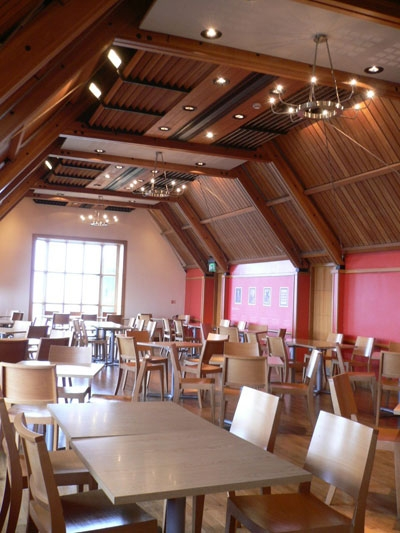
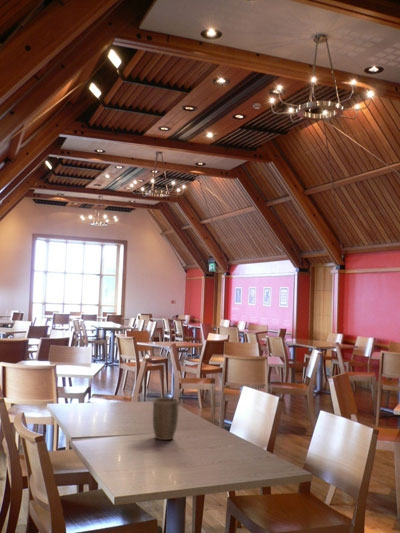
+ plant pot (165, 418)
